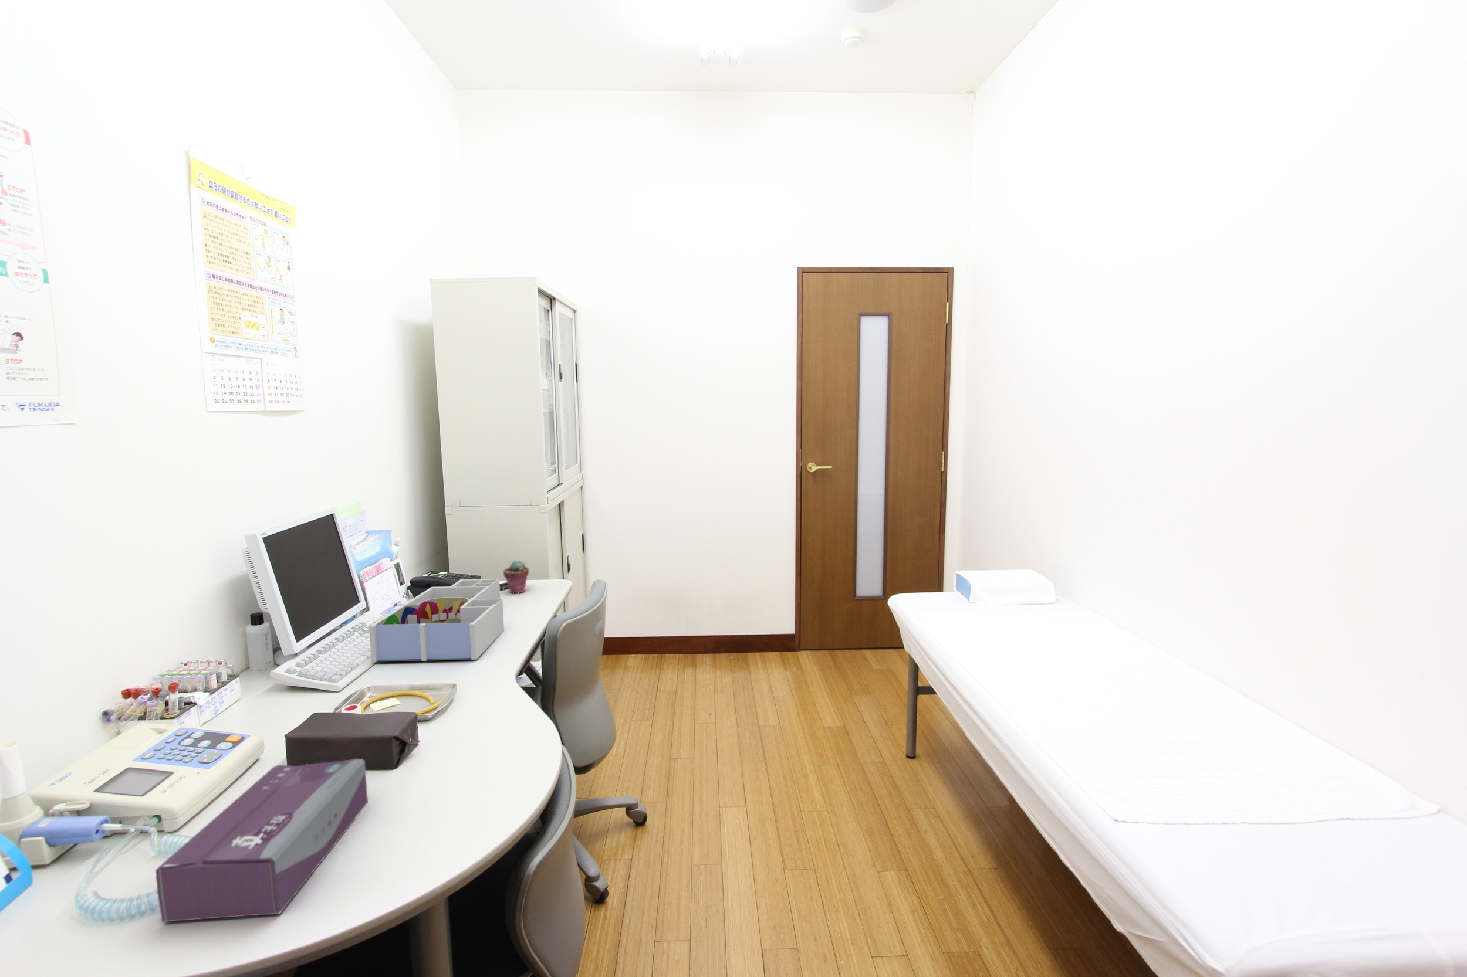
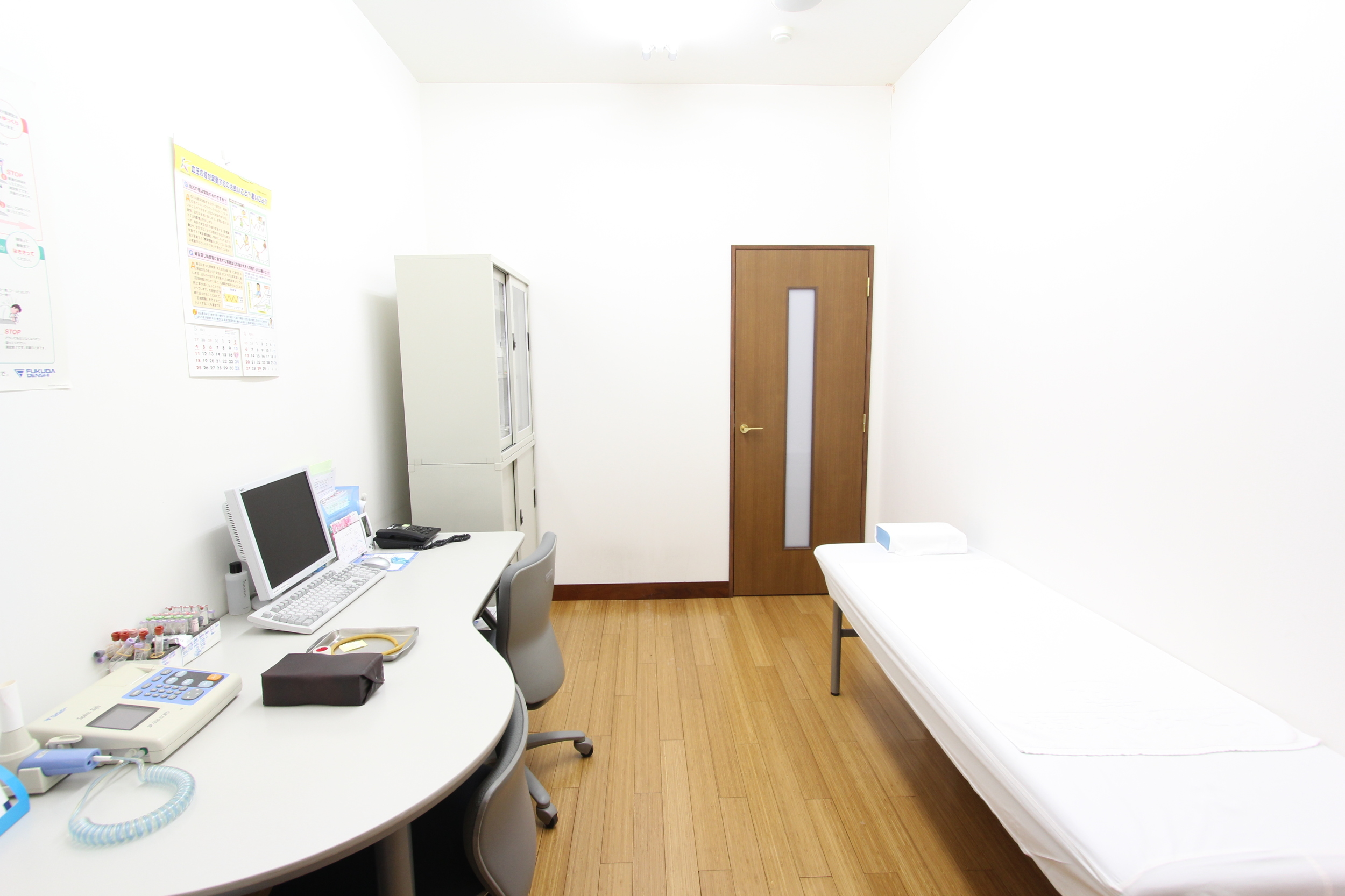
- tissue box (275, 830)
- desk organizer (457, 615)
- potted succulent (516, 576)
